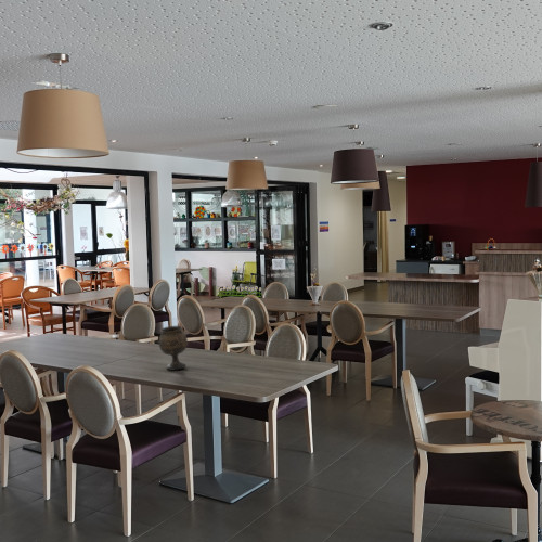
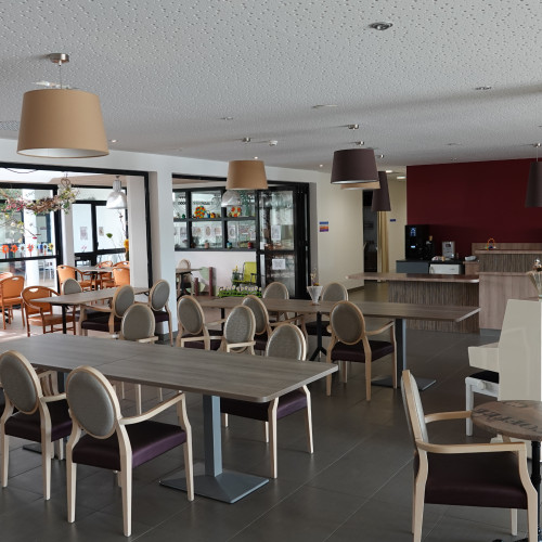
- goblet (172, 348)
